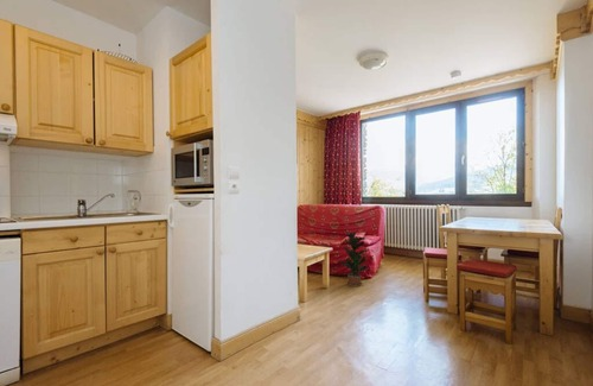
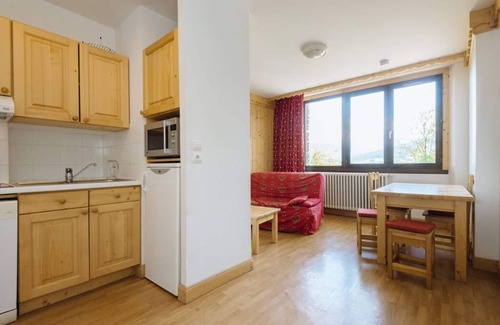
- potted plant (355, 258)
